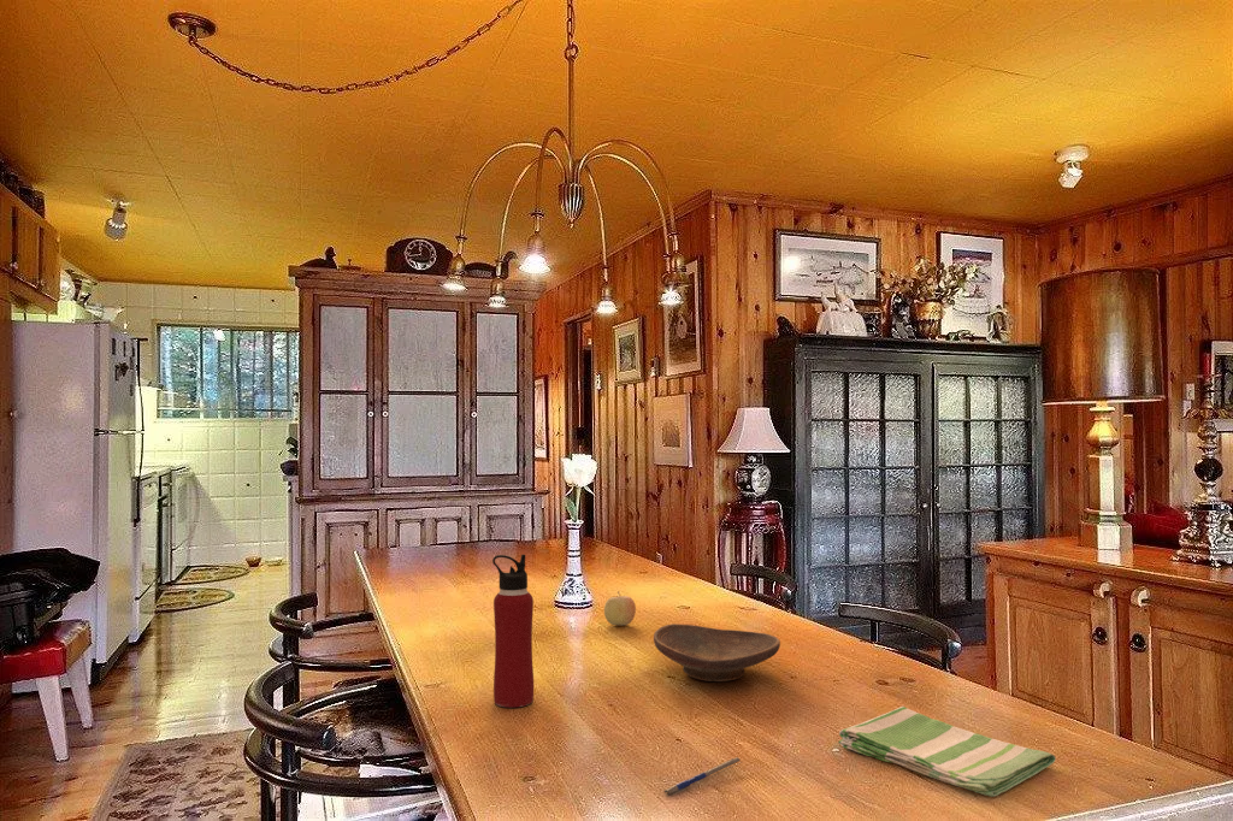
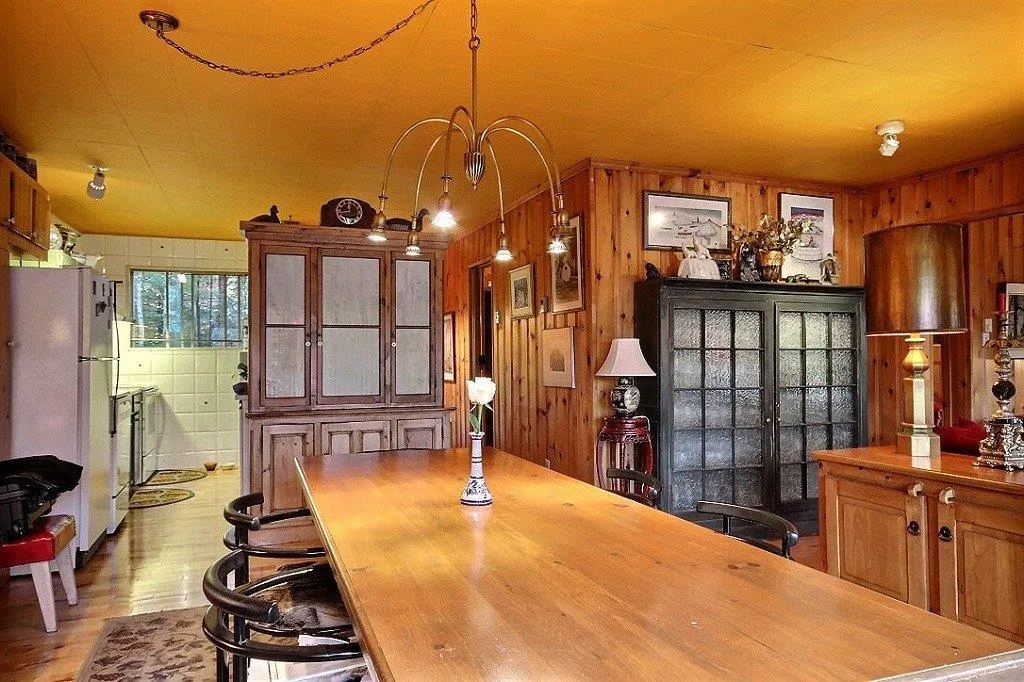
- water bottle (513, 627)
- dish towel (942, 745)
- decorative bowl (716, 654)
- fruit (620, 608)
- pen (704, 774)
